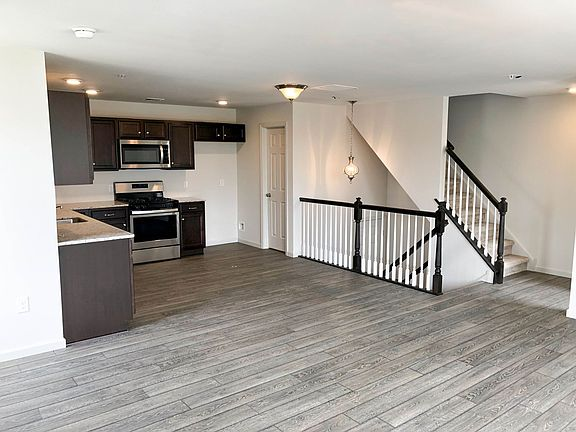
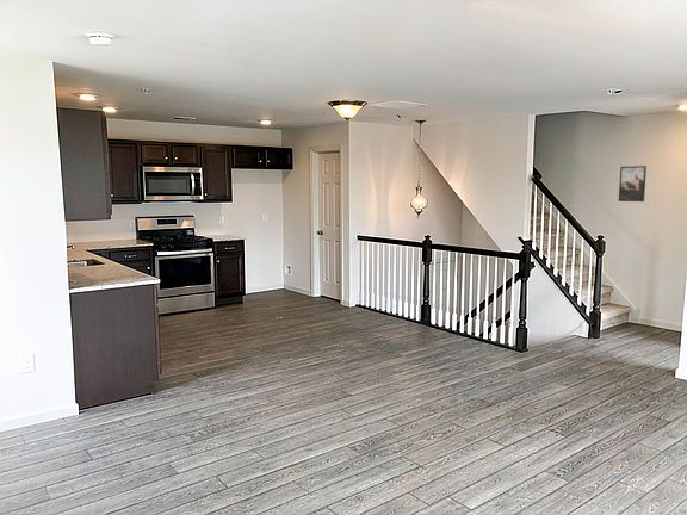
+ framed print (632, 184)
